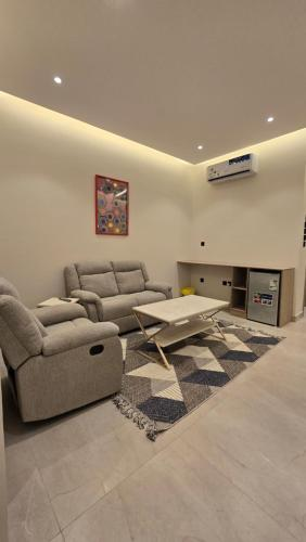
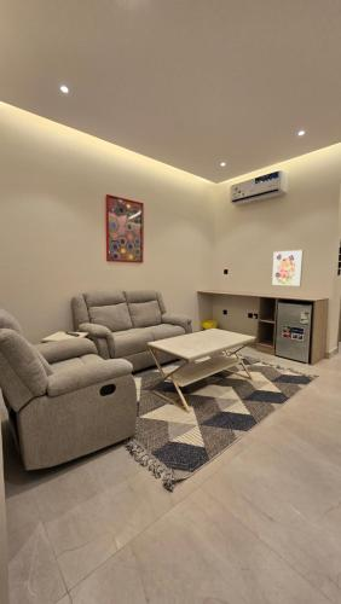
+ wall art (287, 268)
